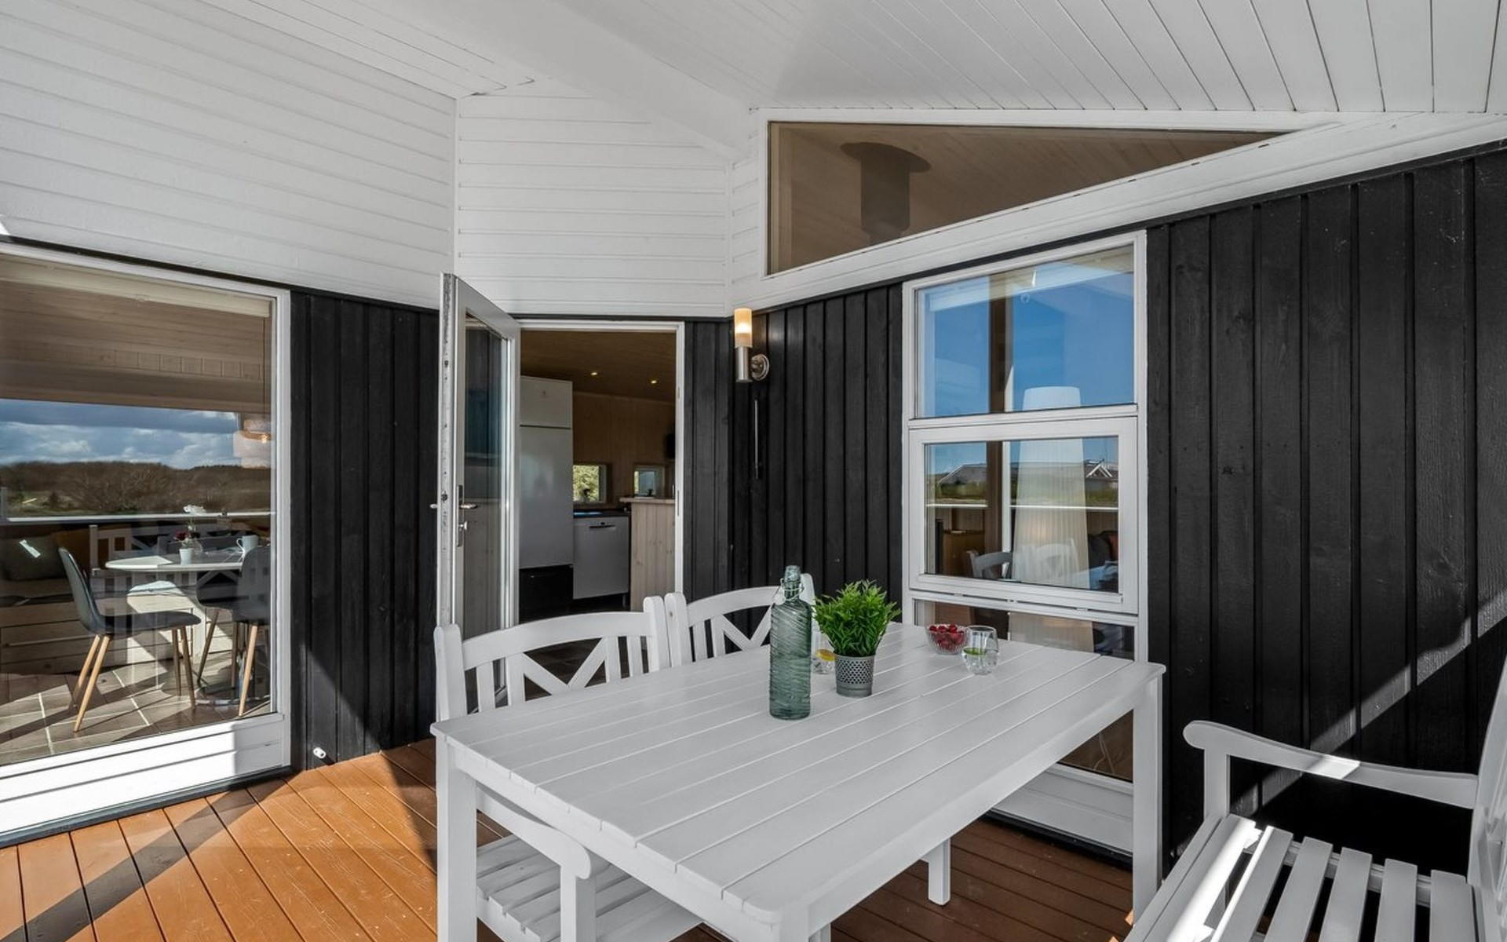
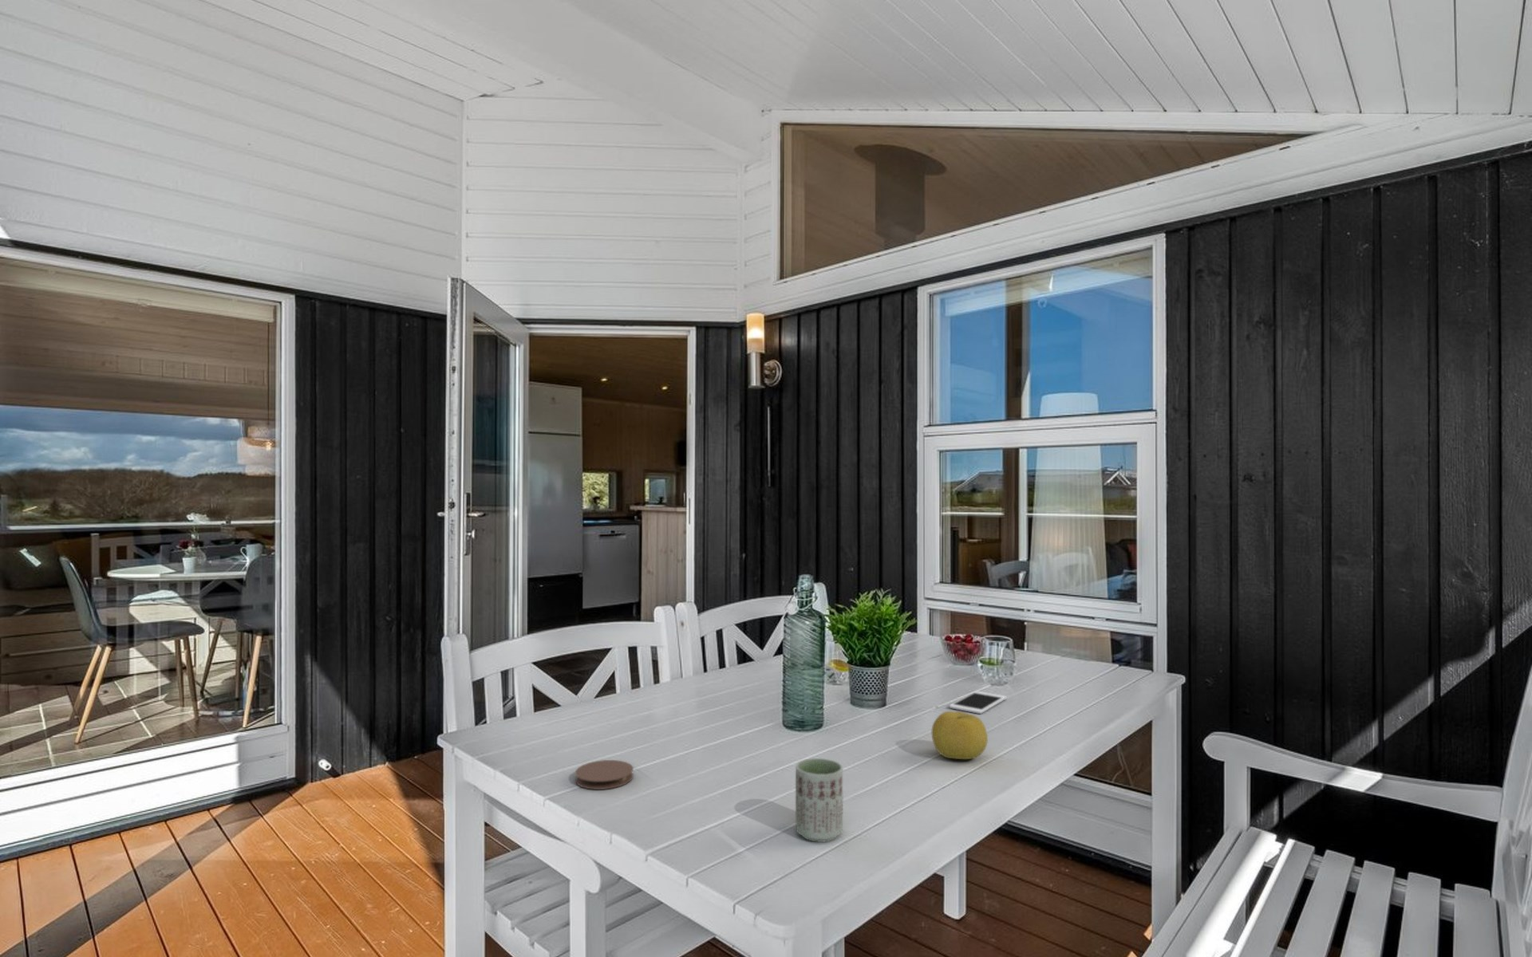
+ fruit (960, 734)
+ cell phone (978, 702)
+ cup (818, 800)
+ coaster (604, 774)
